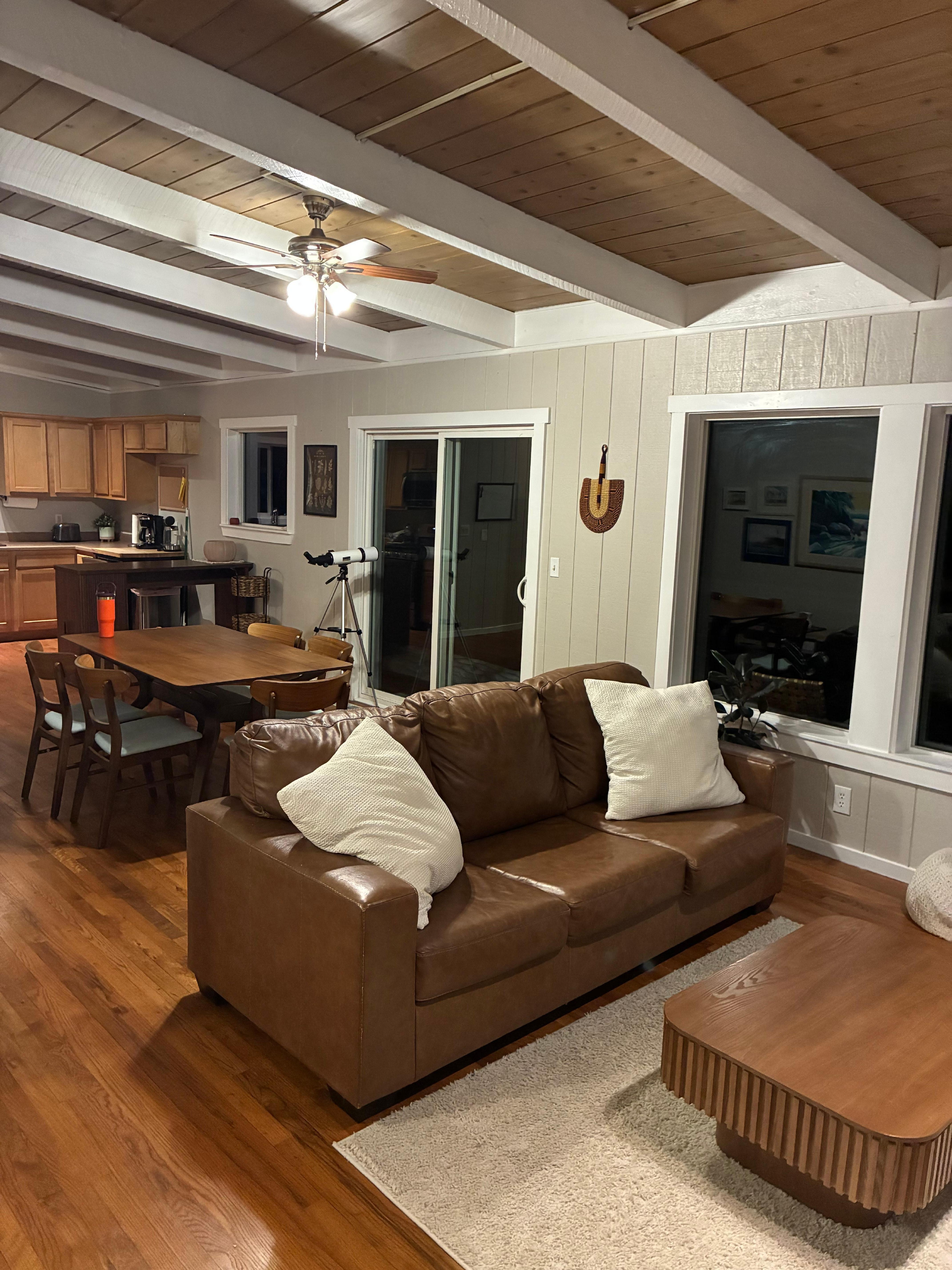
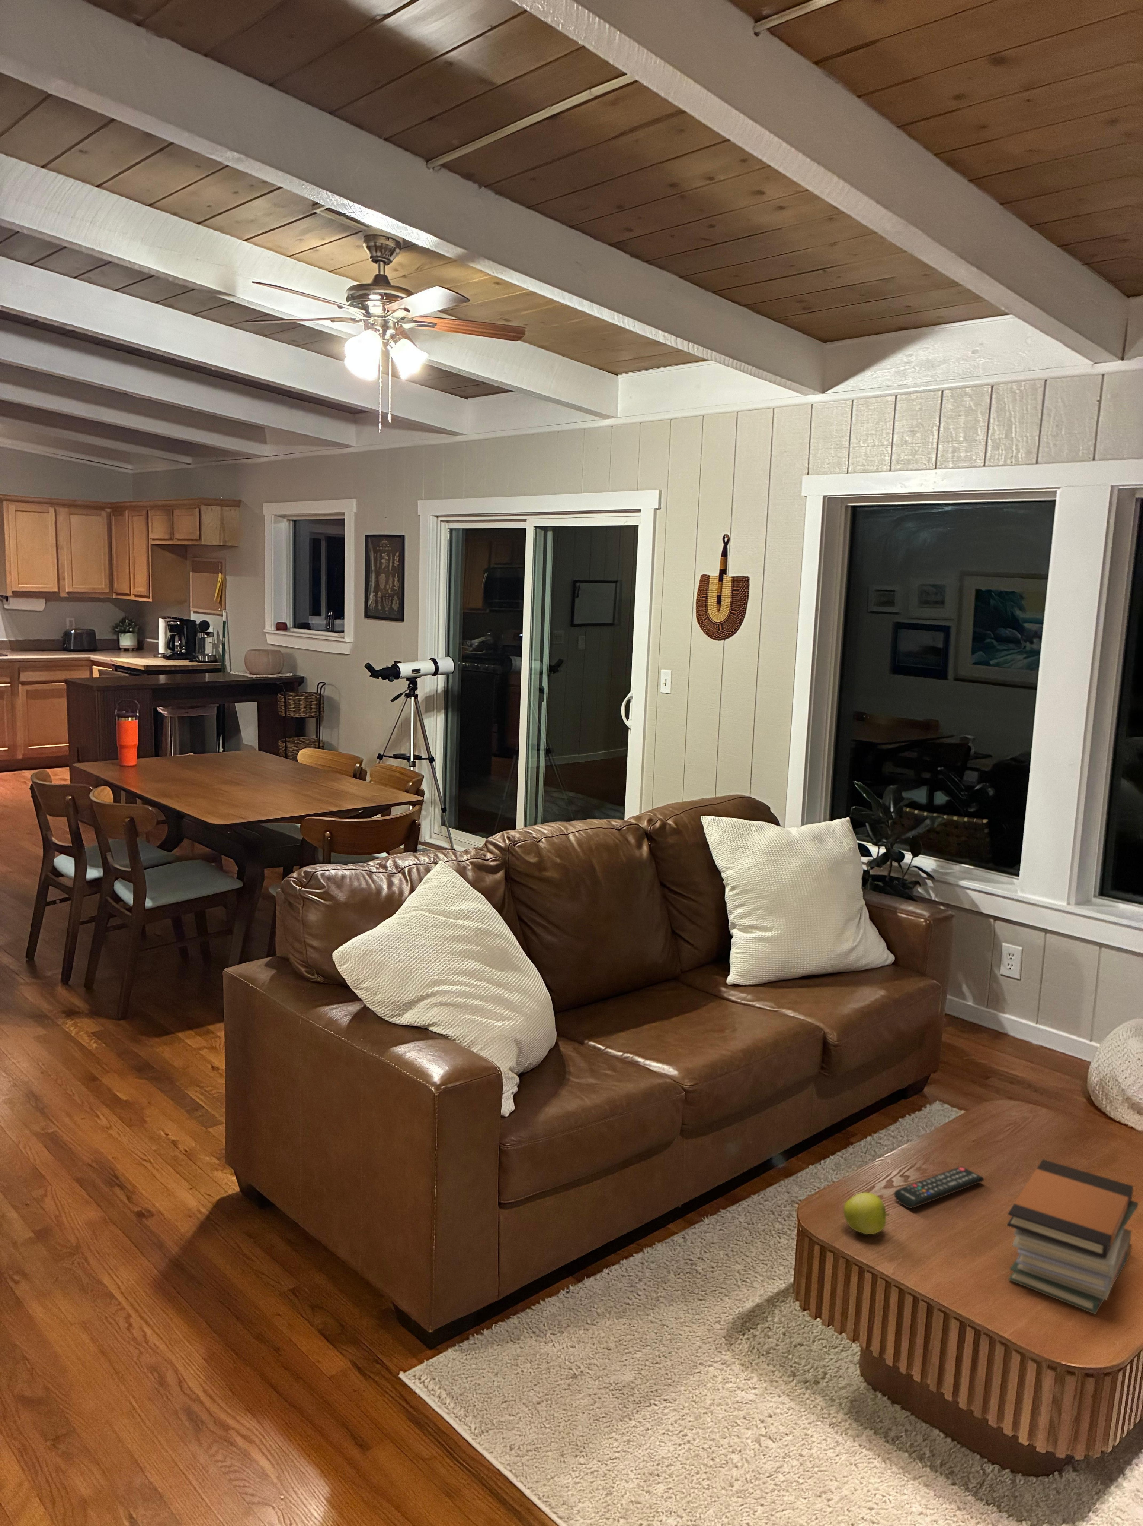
+ remote control (939, 1187)
+ apple (867, 1214)
+ book stack (1071, 1234)
